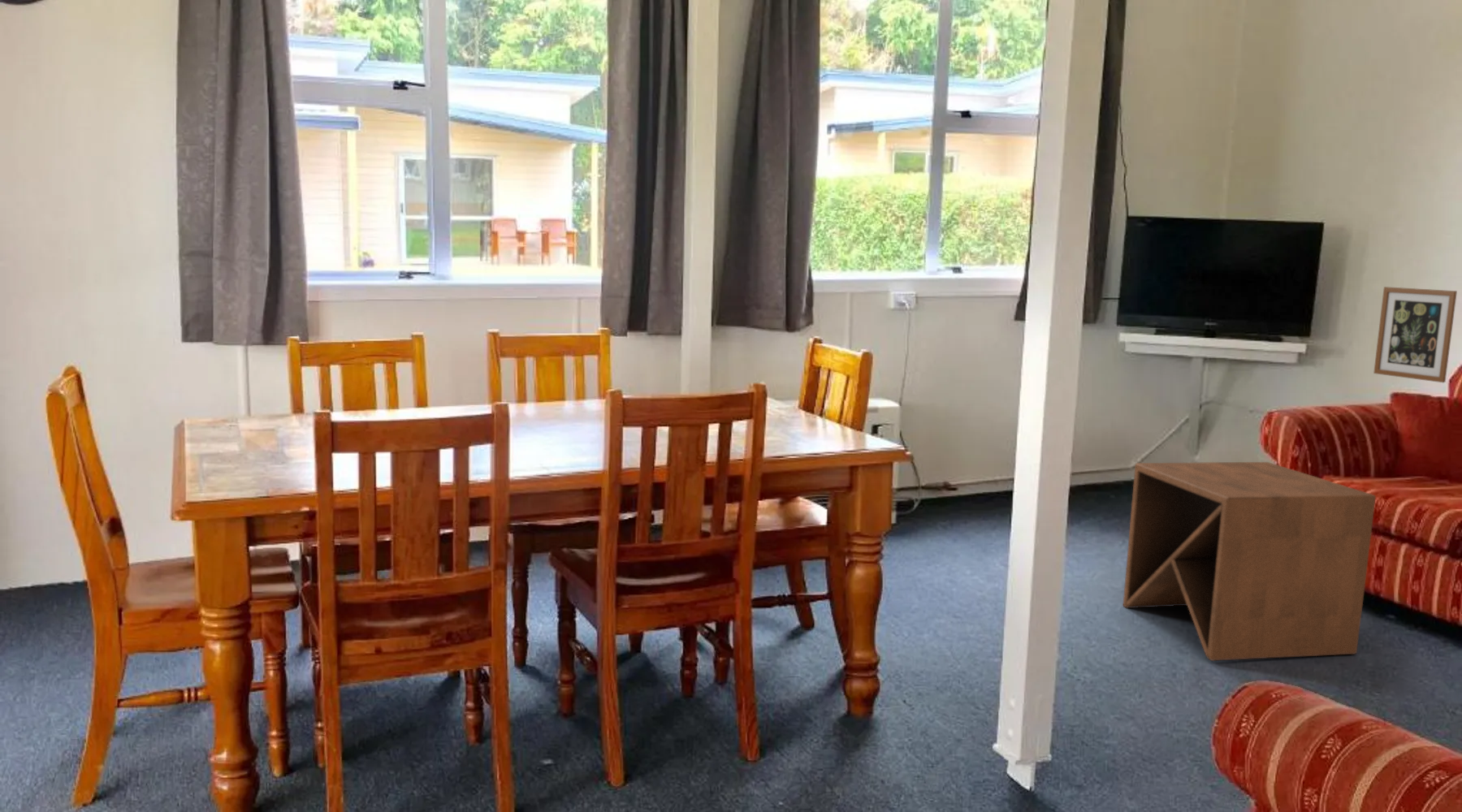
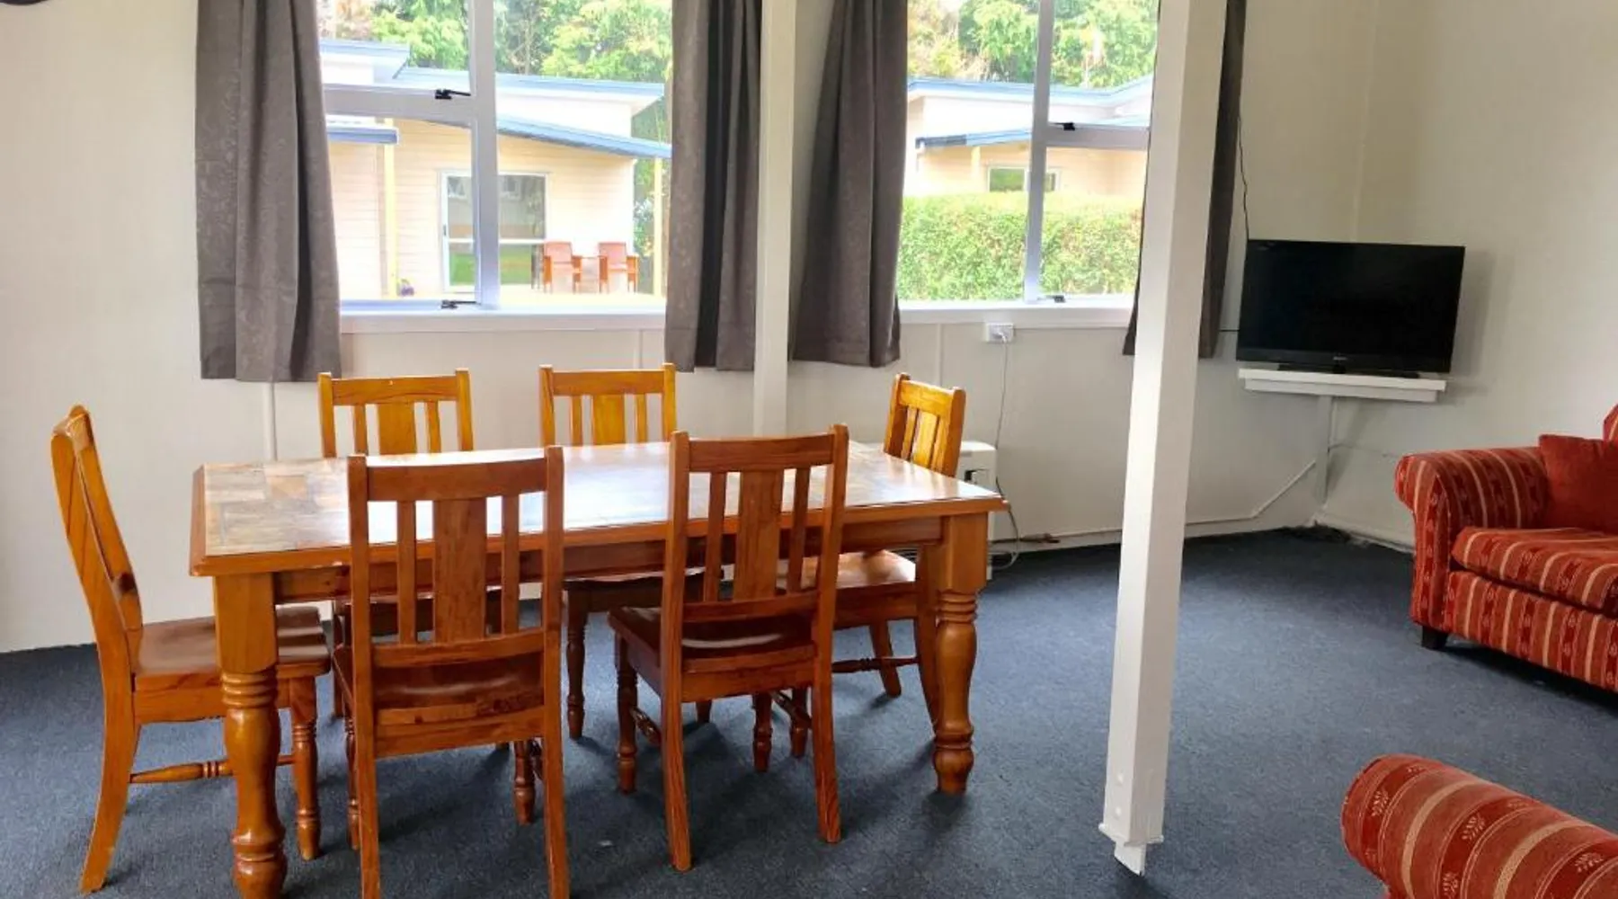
- wall art (1413, 333)
- side table (1241, 554)
